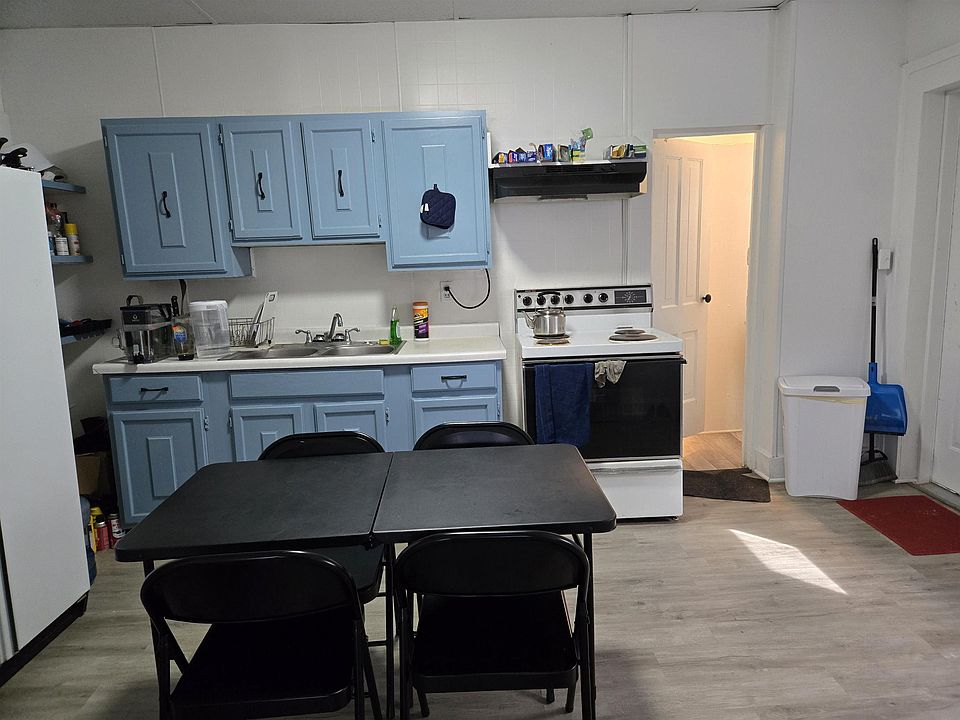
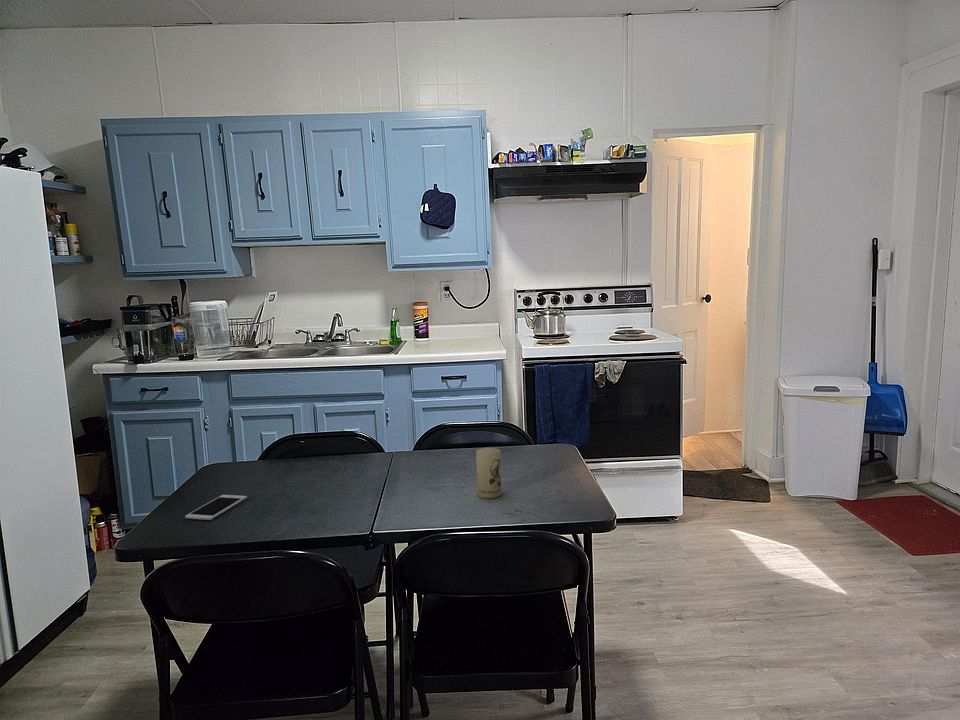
+ cell phone (217, 506)
+ candle (488, 472)
